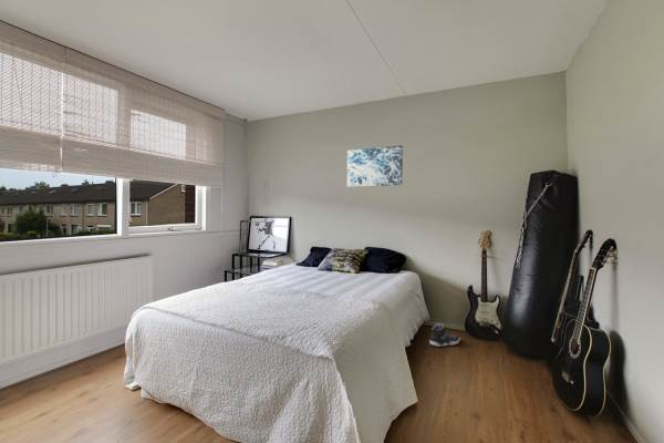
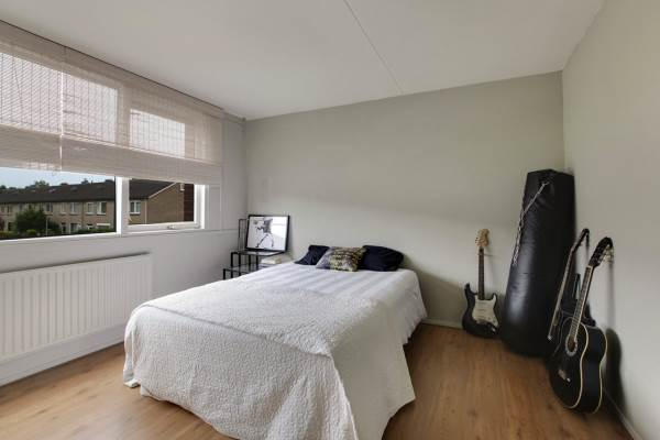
- wall art (373, 167)
- sneaker (445, 333)
